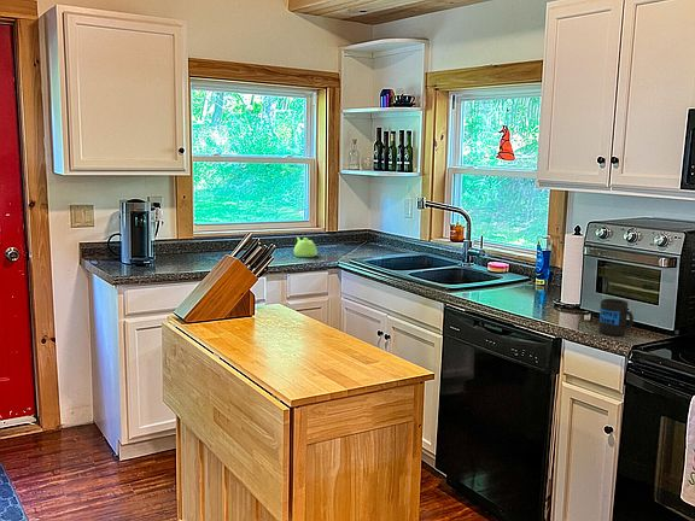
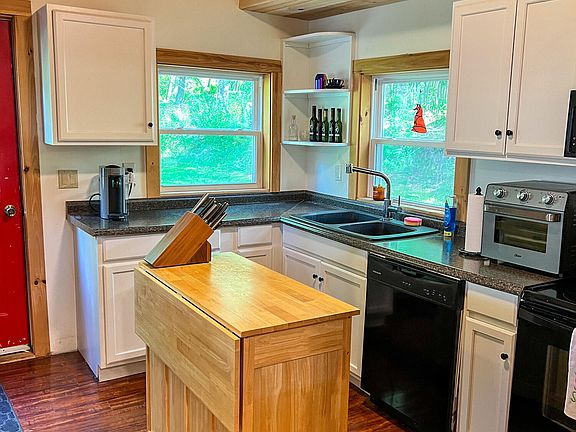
- teapot (304, 246)
- mug (617, 317)
